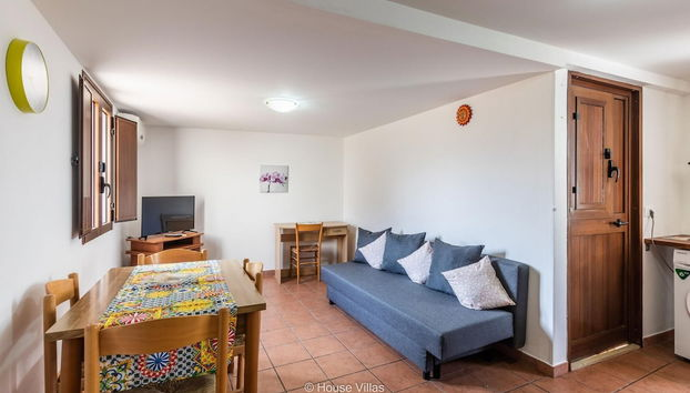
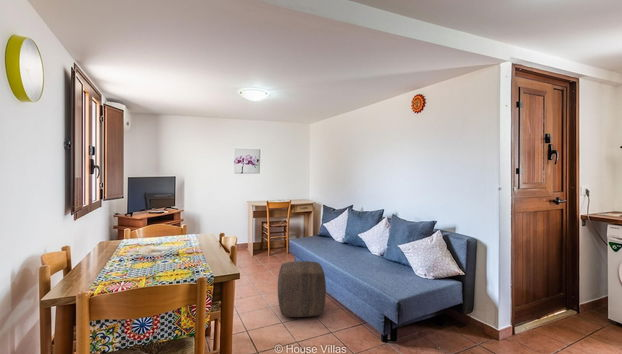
+ ottoman (301, 287)
